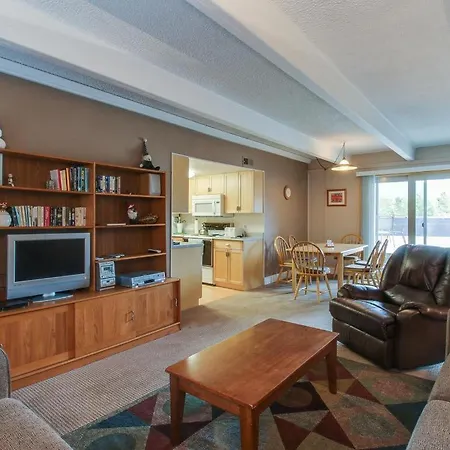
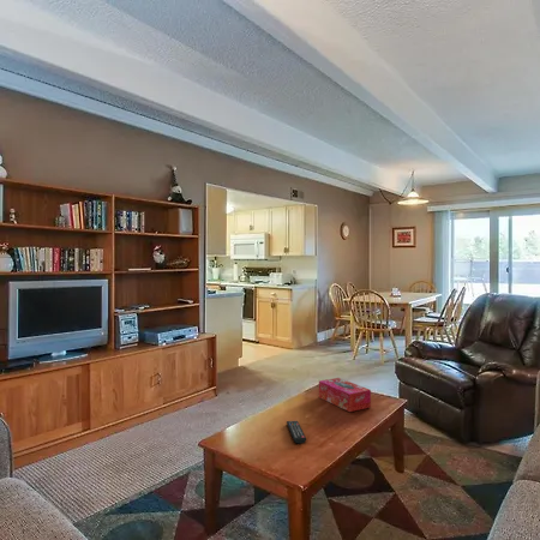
+ remote control (295, 431)
+ tissue box (343, 394)
